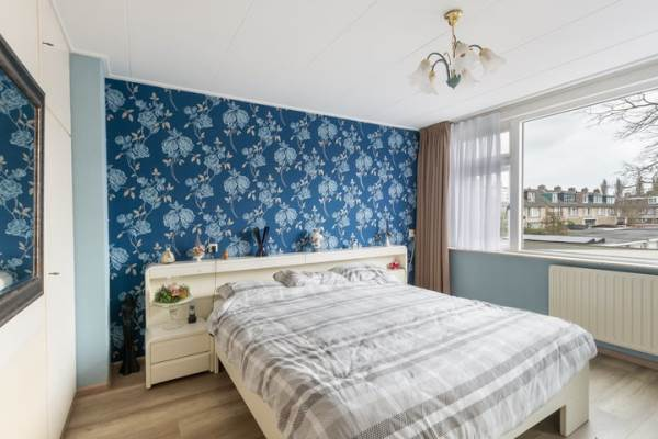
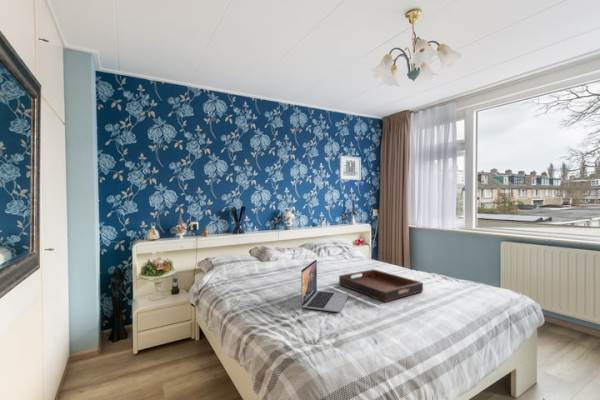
+ wall art (350, 168)
+ laptop (326, 291)
+ serving tray (378, 283)
